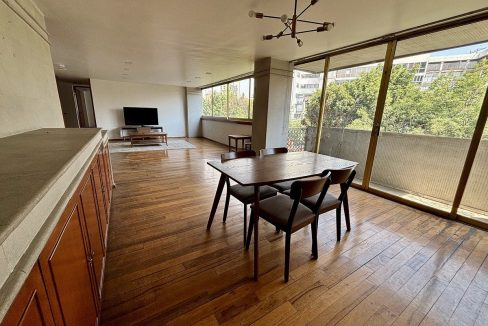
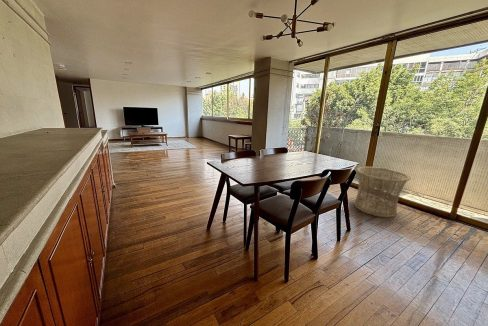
+ basket (378, 190)
